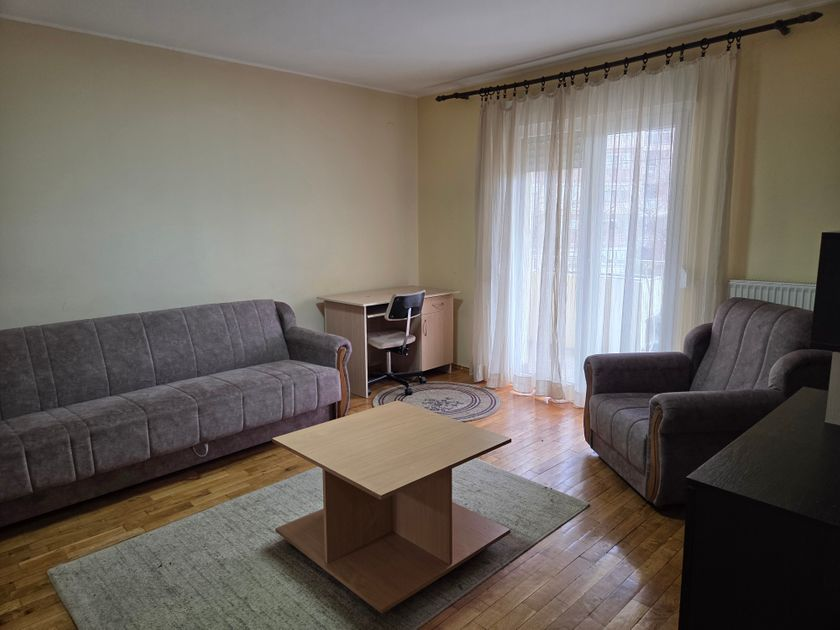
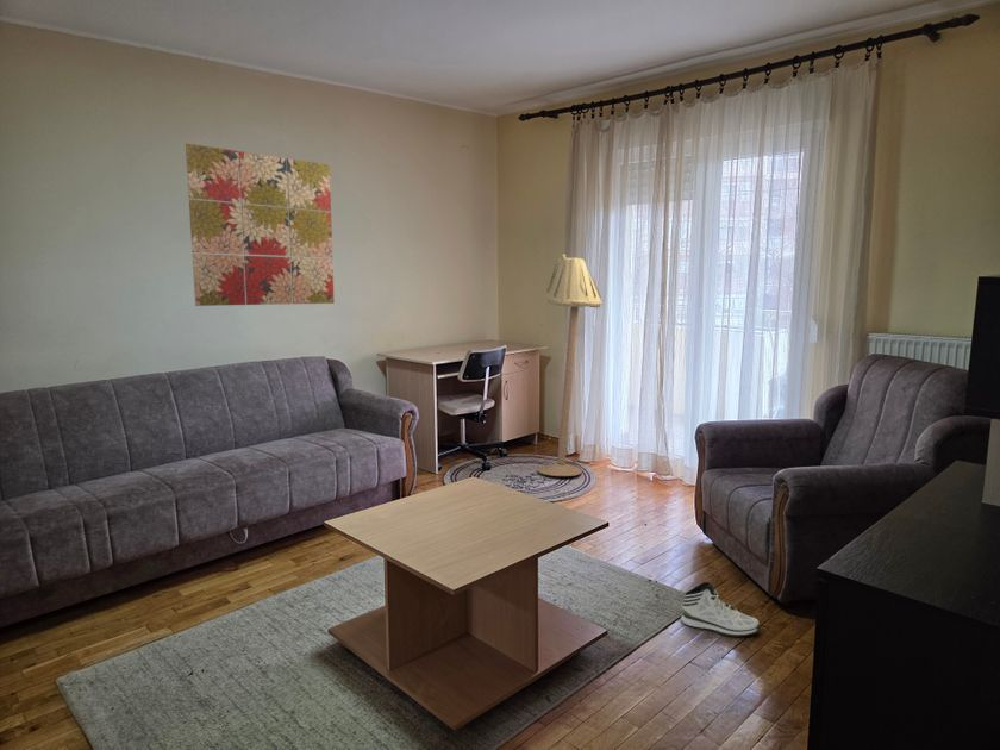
+ wall art (265, 230)
+ sneaker (720, 607)
+ floor lamp (569, 363)
